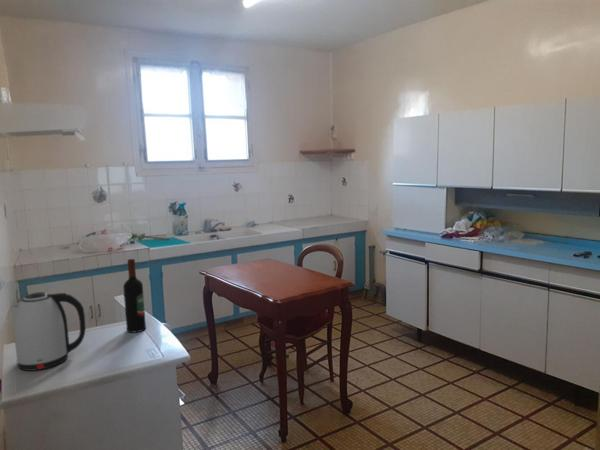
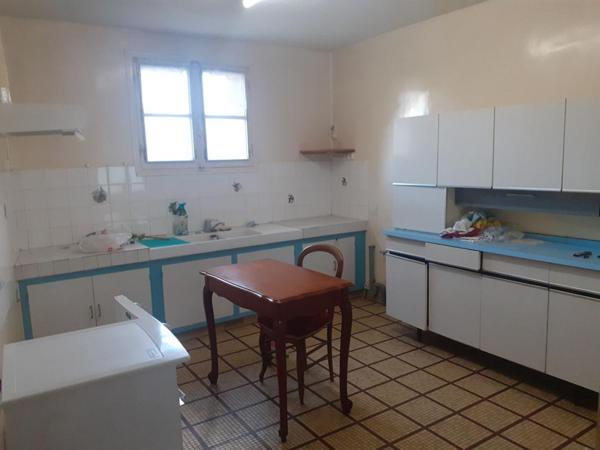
- kettle (49, 325)
- wine bottle (133, 294)
